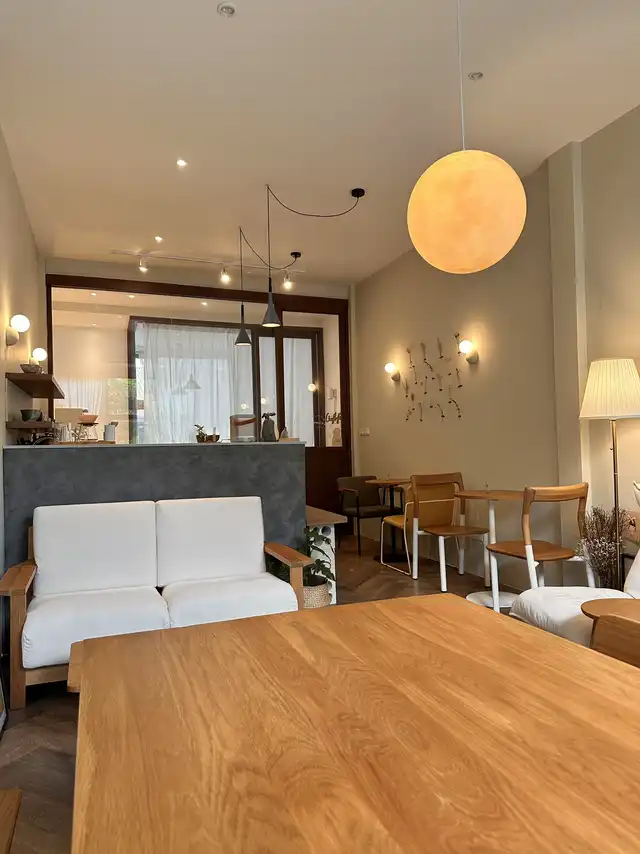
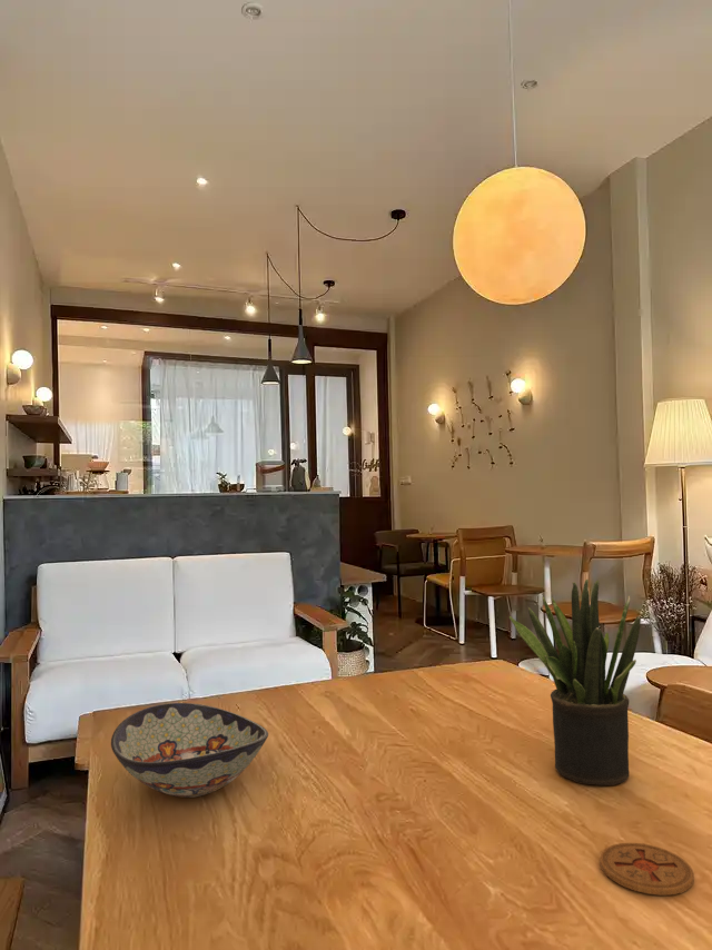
+ potted plant (577, 673)
+ coaster (645, 867)
+ decorative bowl (190, 754)
